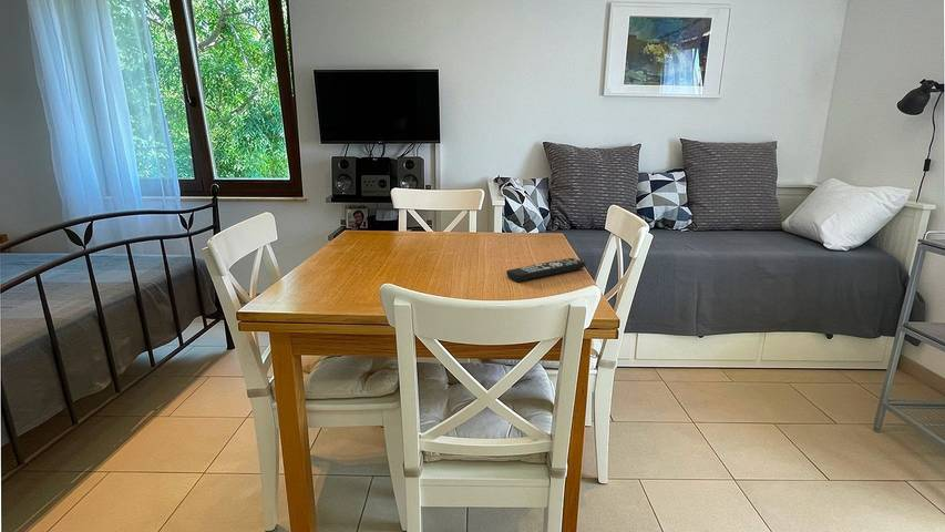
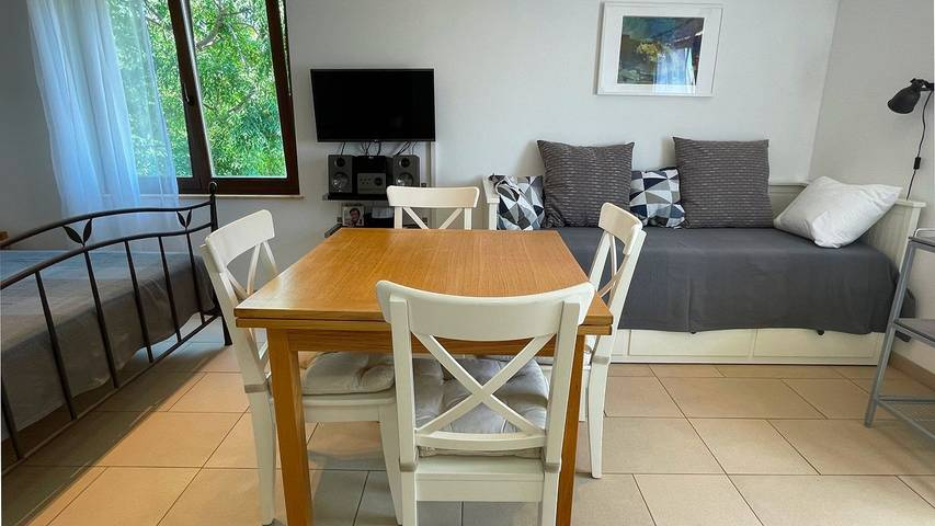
- remote control (546, 269)
